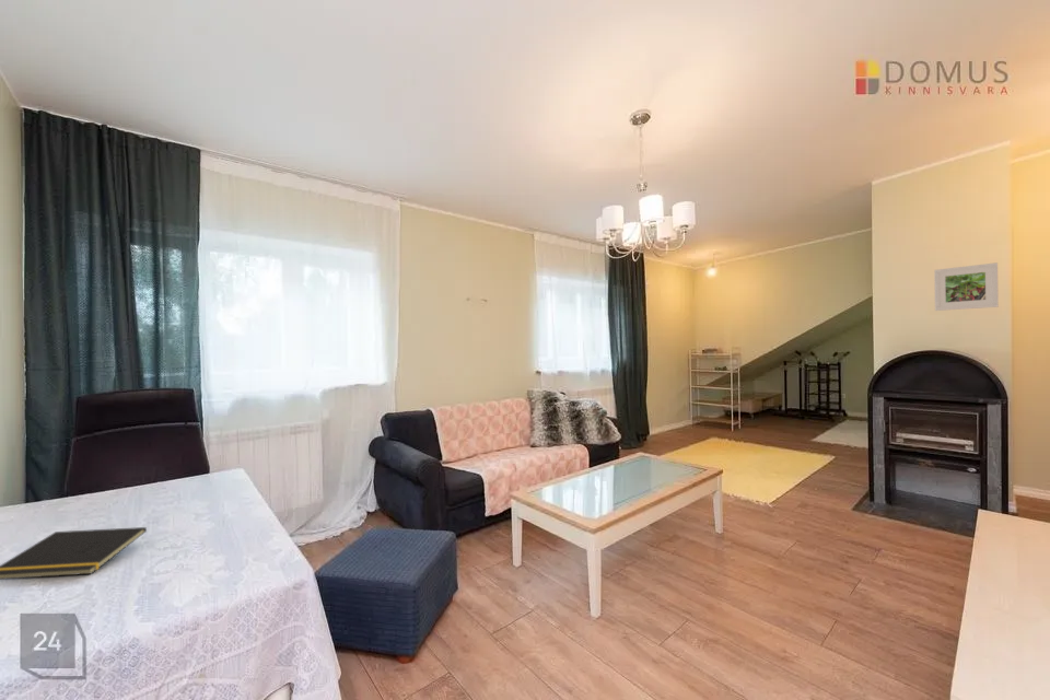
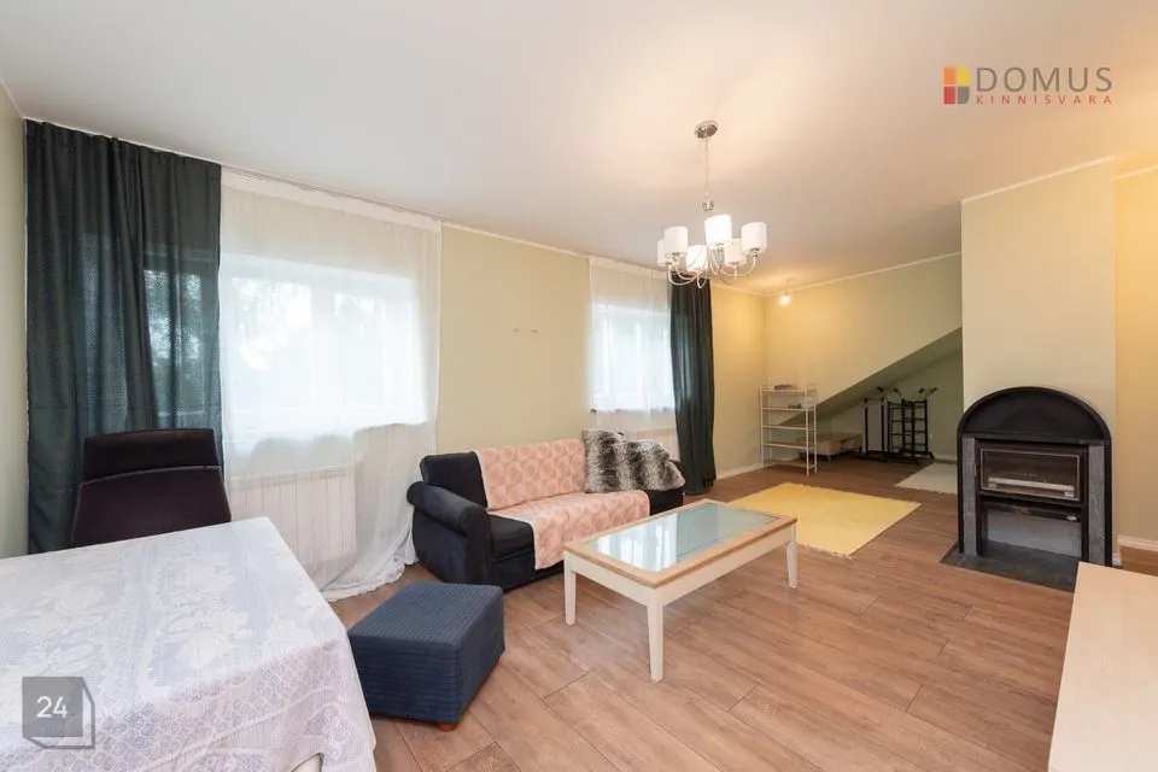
- notepad (72, 551)
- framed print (965, 288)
